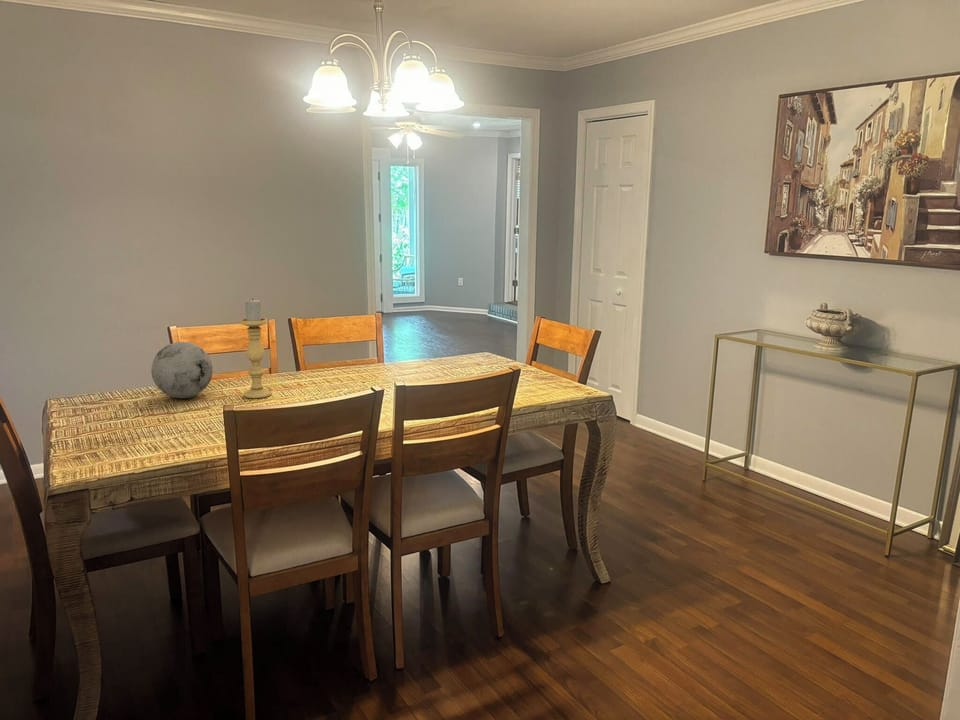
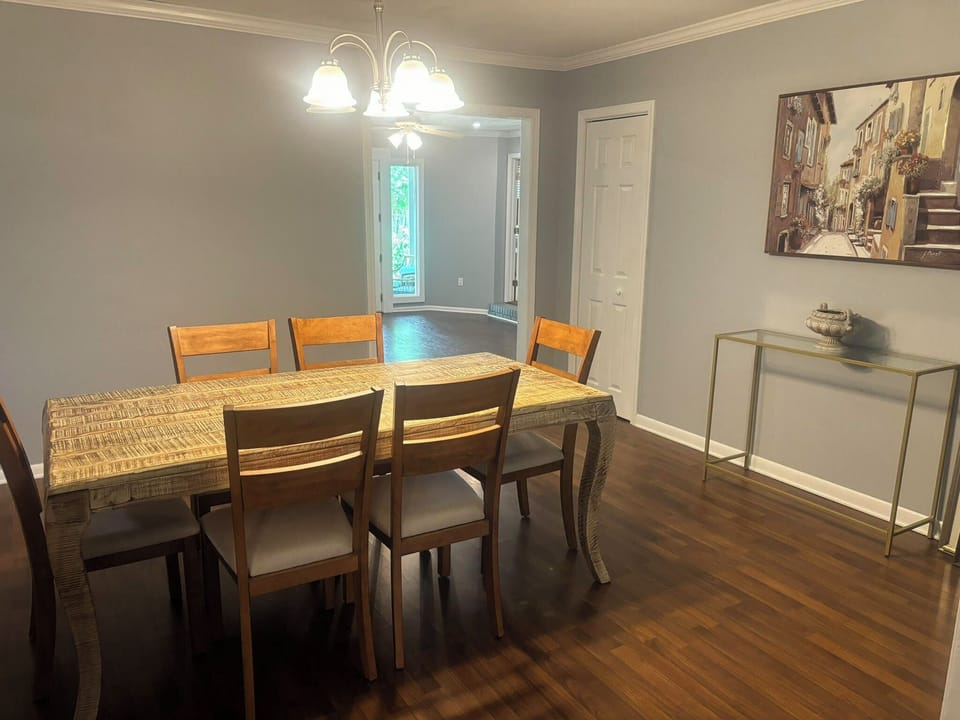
- decorative orb (182, 370)
- candle holder (255, 347)
